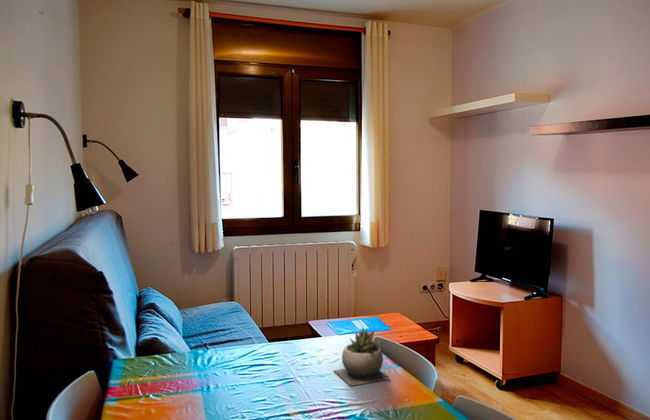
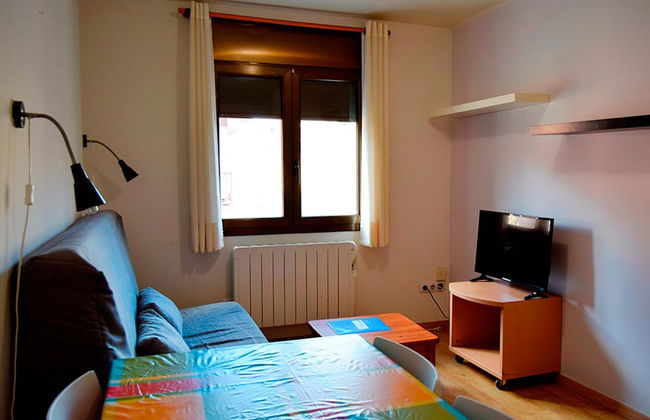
- succulent plant (361, 351)
